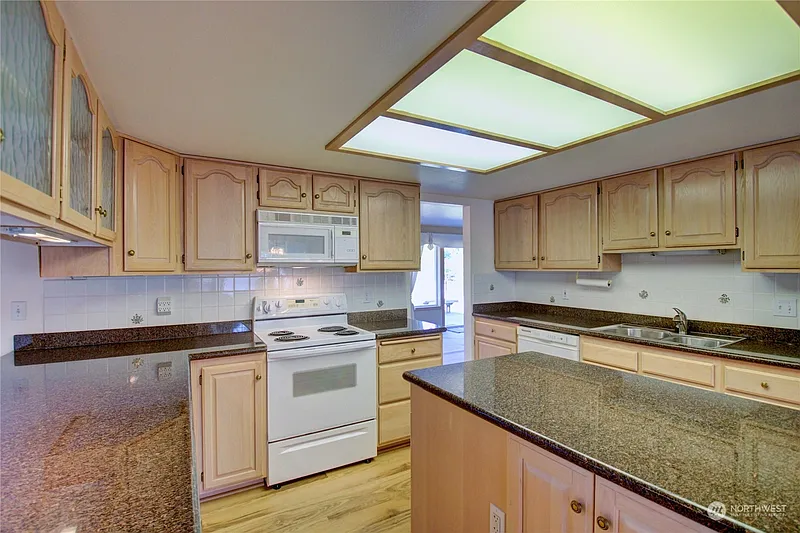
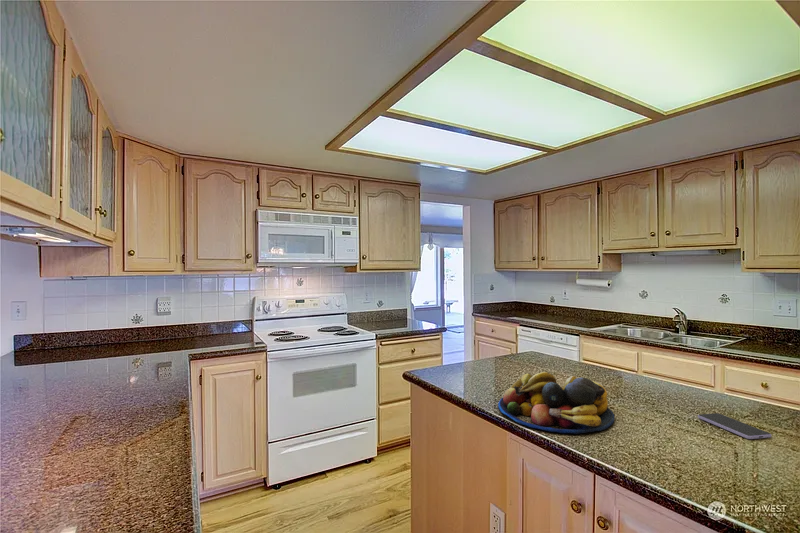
+ smartphone (732, 425)
+ fruit bowl (552, 391)
